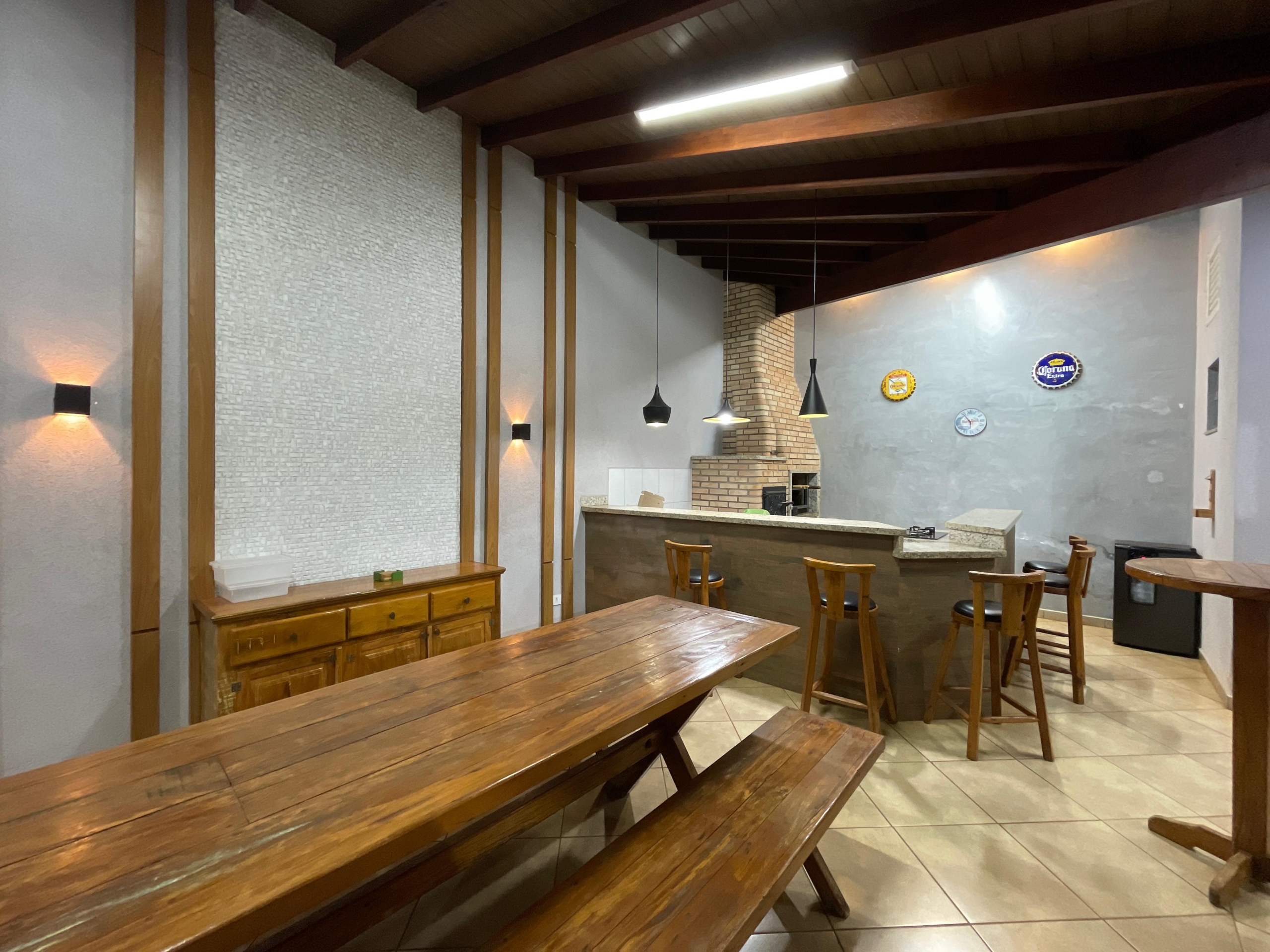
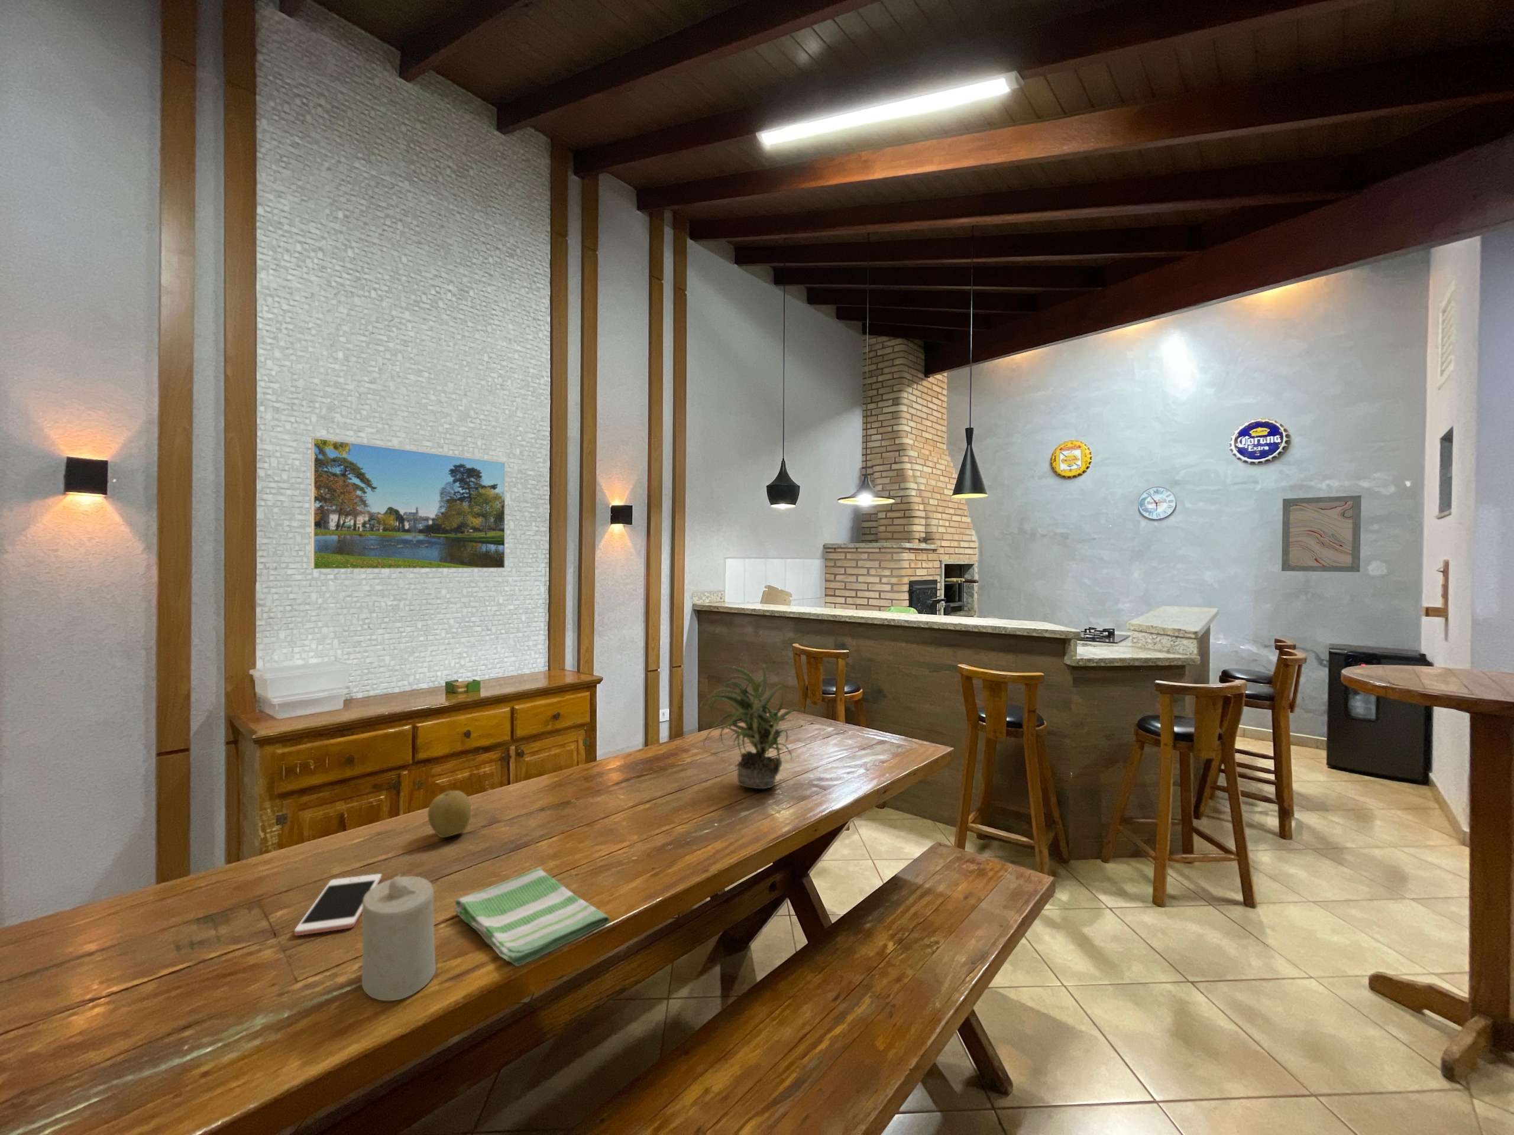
+ wall art (1320, 534)
+ potted plant (750, 721)
+ dish towel (529, 911)
+ fruit (449, 813)
+ cell phone (341, 903)
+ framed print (418, 510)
+ candle (399, 926)
